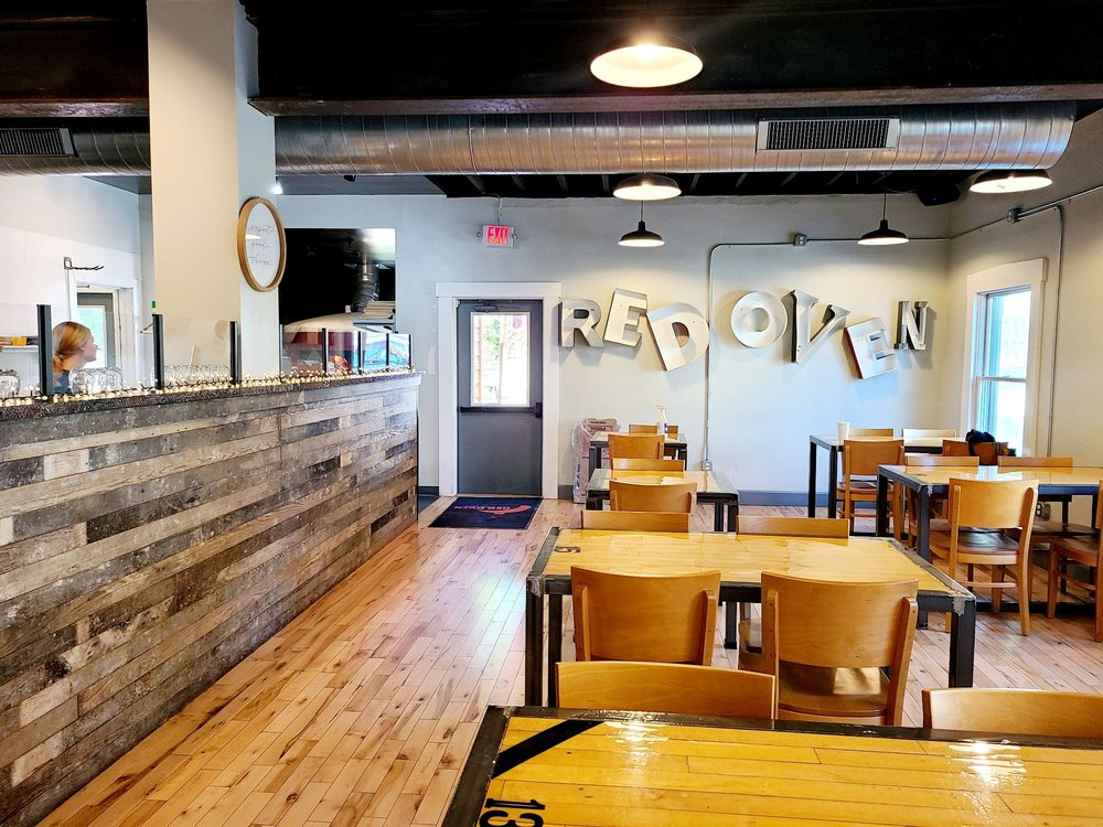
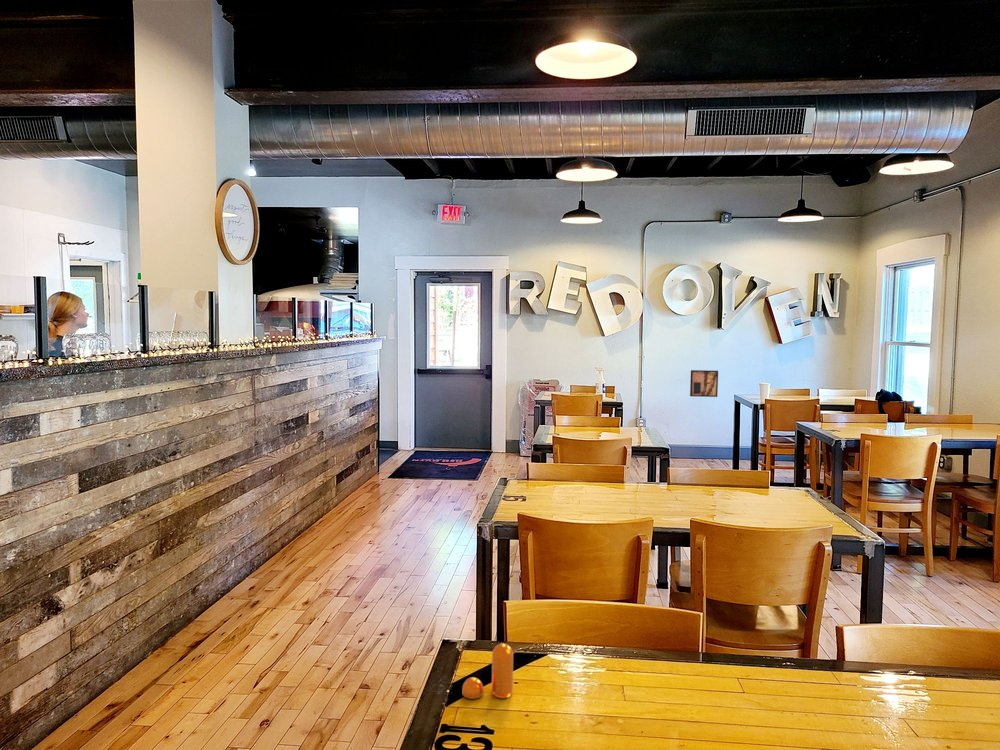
+ pepper shaker (492, 668)
+ wall art (704, 383)
